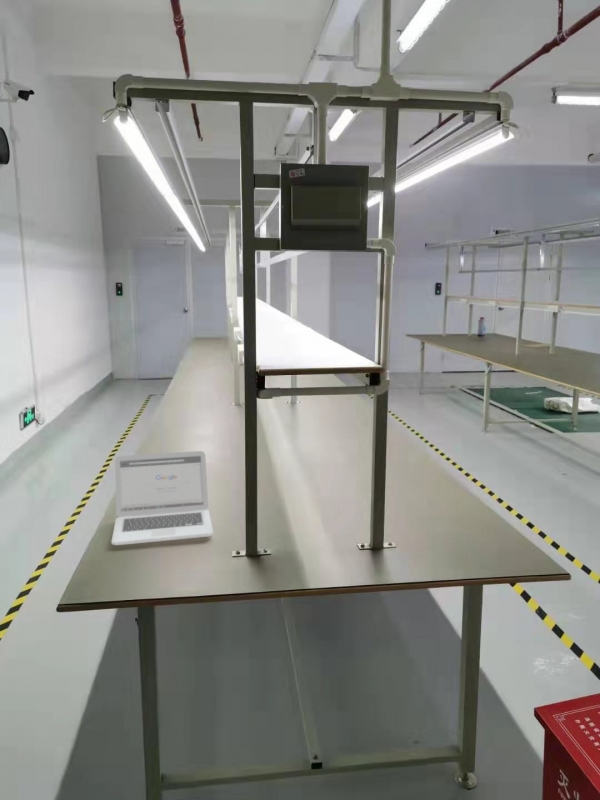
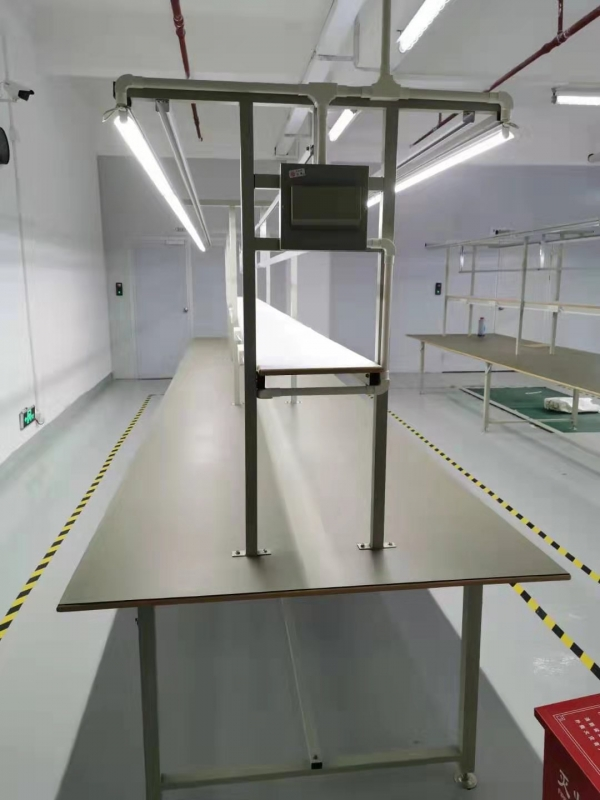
- laptop (162, 495)
